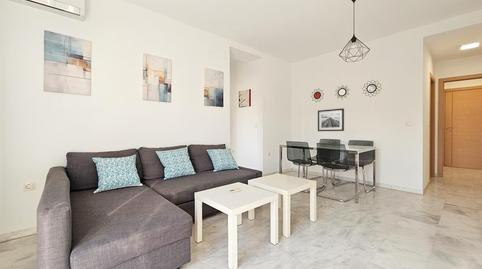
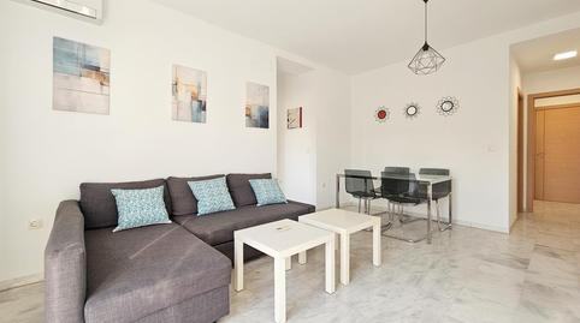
- wall art (330, 120)
